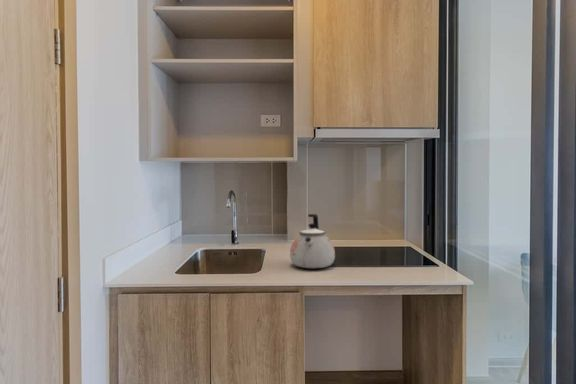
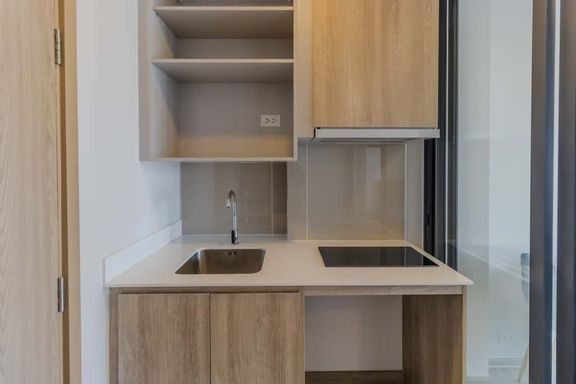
- kettle (312, 239)
